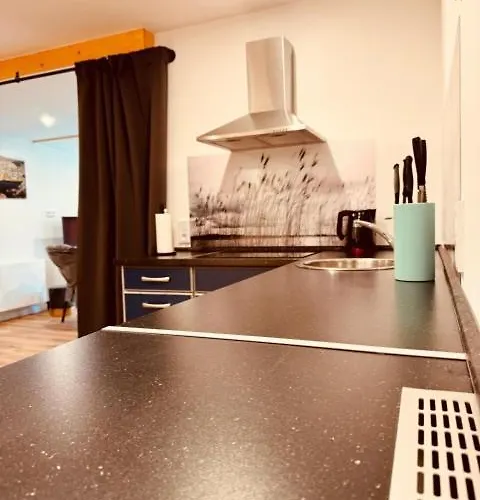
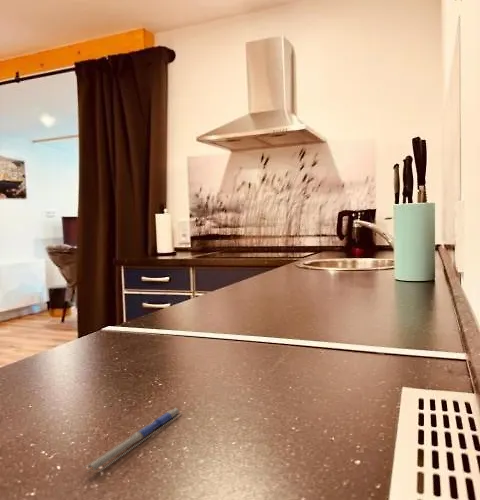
+ pen (138, 435)
